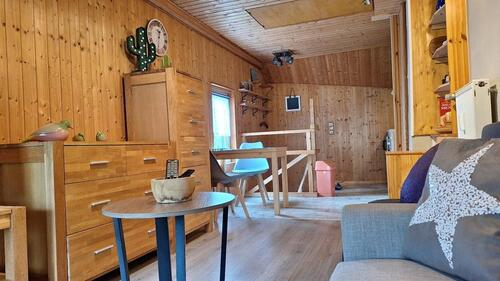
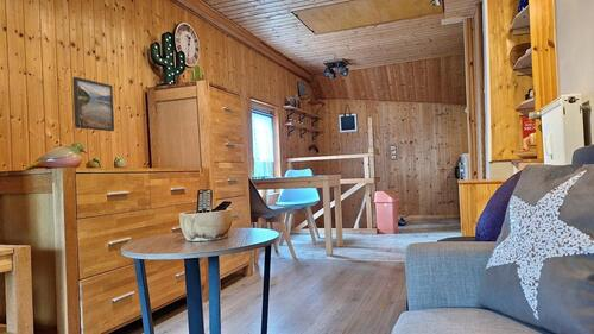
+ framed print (94, 105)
